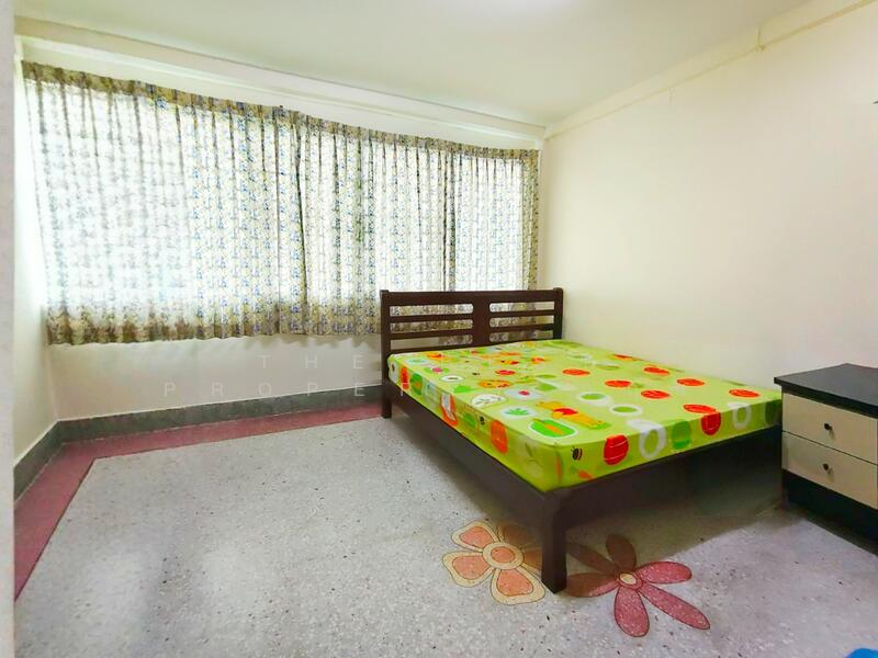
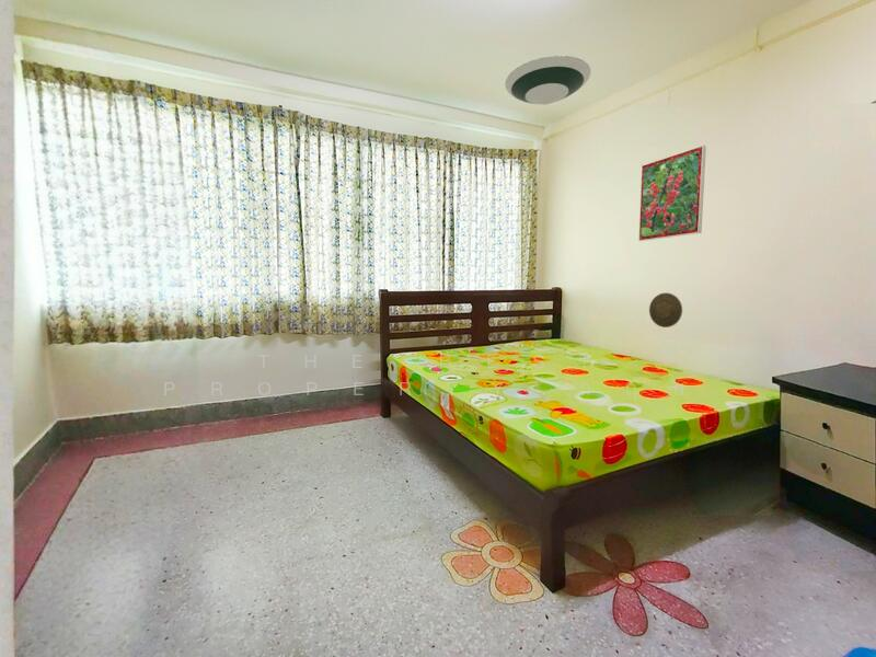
+ decorative plate (664, 310)
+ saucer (546, 90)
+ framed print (669, 197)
